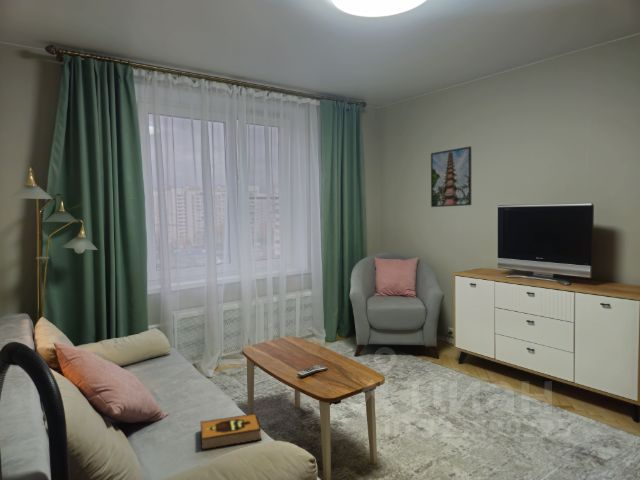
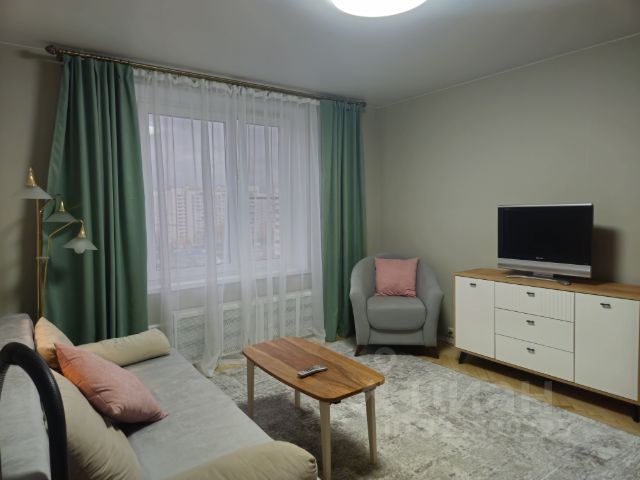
- hardback book (230, 429)
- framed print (450, 178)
